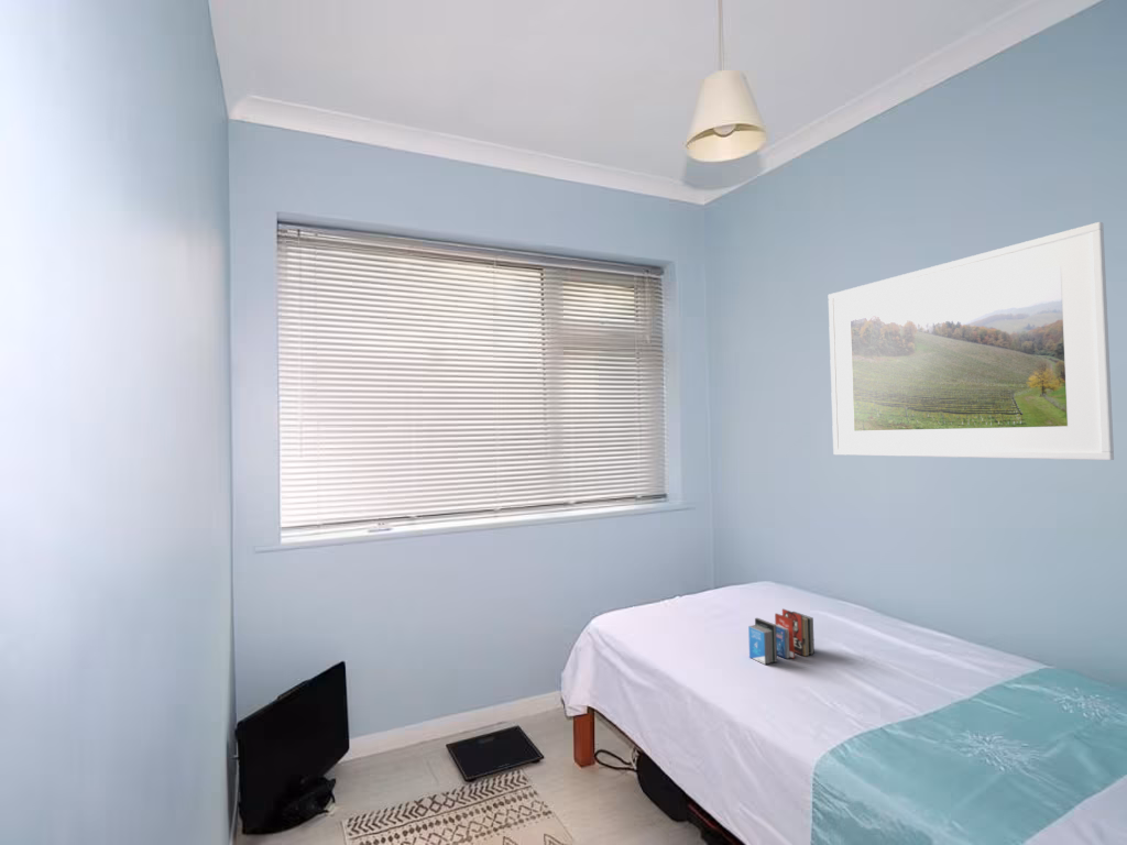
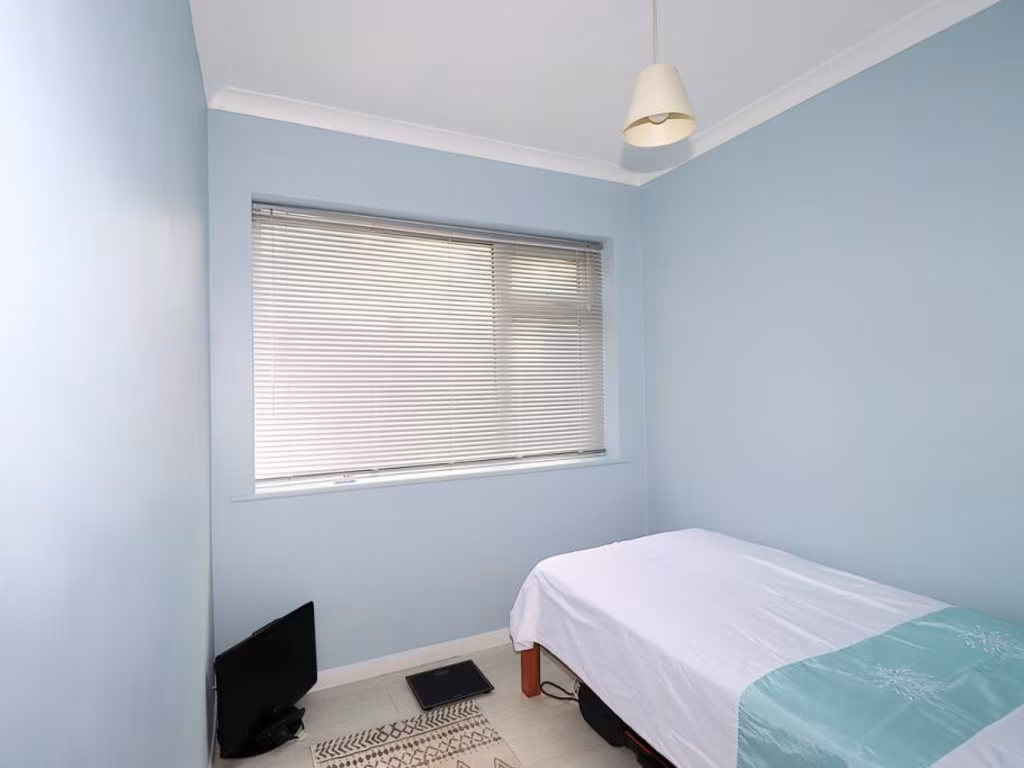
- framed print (942, 360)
- book (779, 635)
